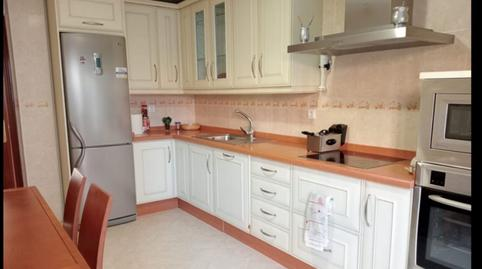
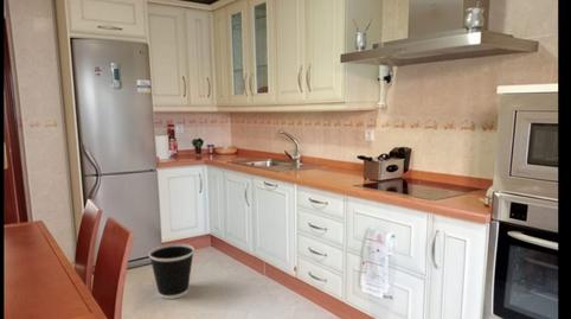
+ wastebasket (172, 272)
